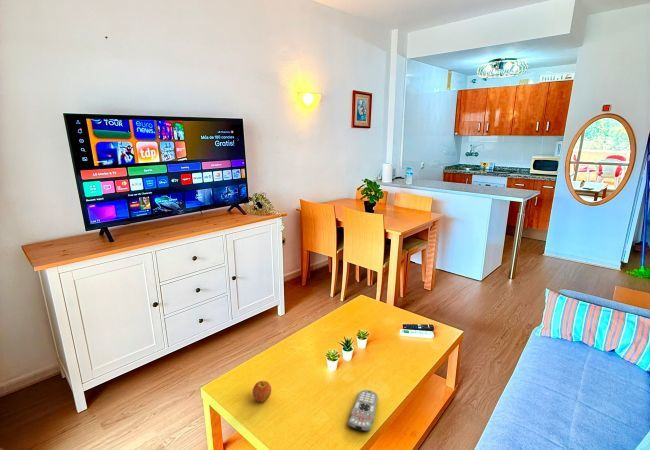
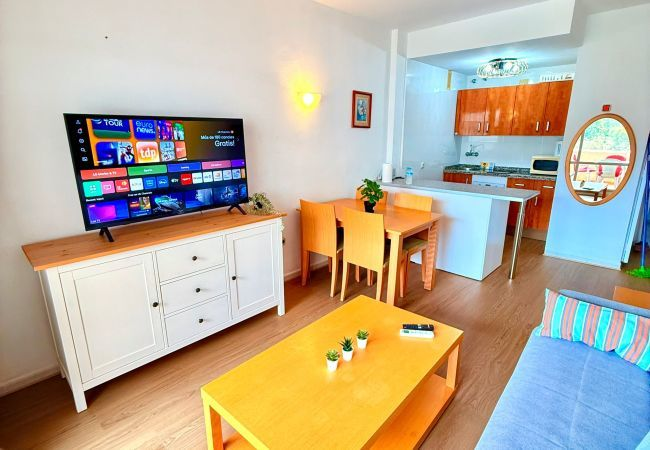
- apple (262, 389)
- remote control (364, 408)
